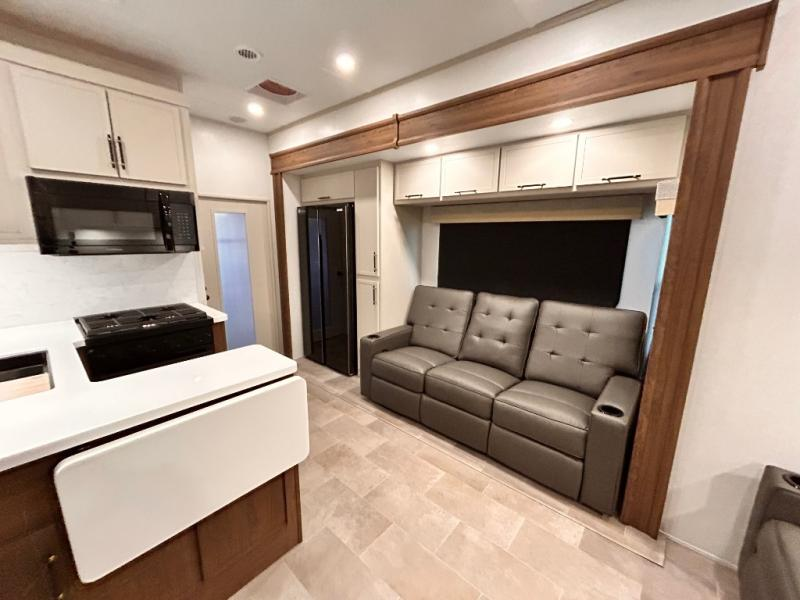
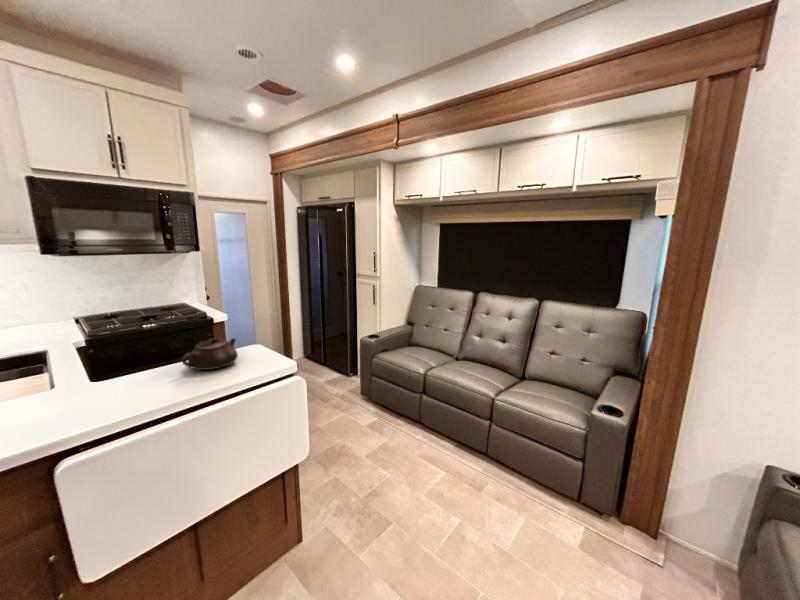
+ teapot (211, 352)
